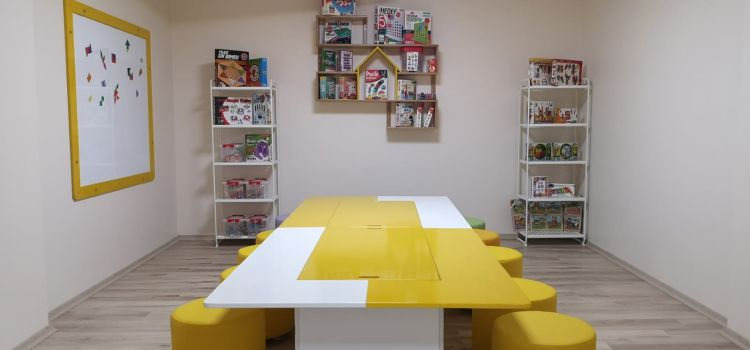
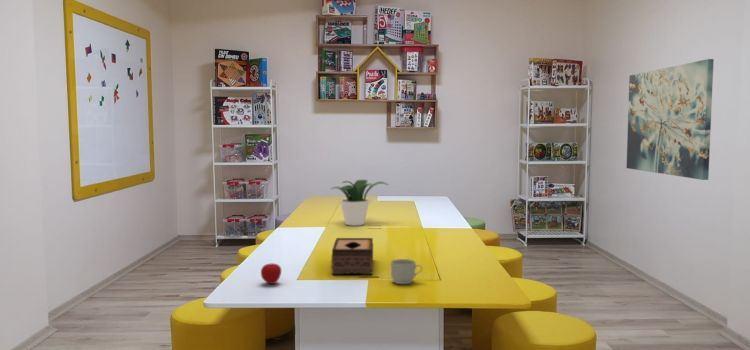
+ apple (271, 273)
+ mug (406, 271)
+ potted plant (359, 202)
+ tissue box (353, 255)
+ wall art (663, 121)
